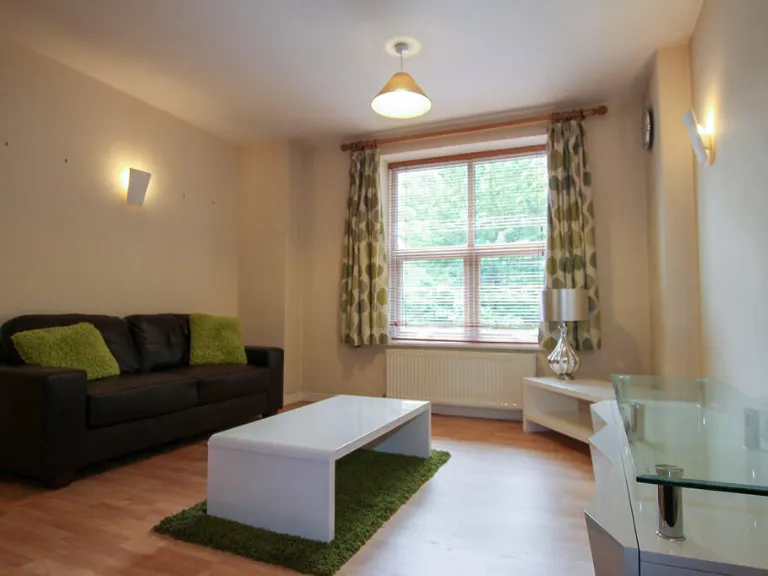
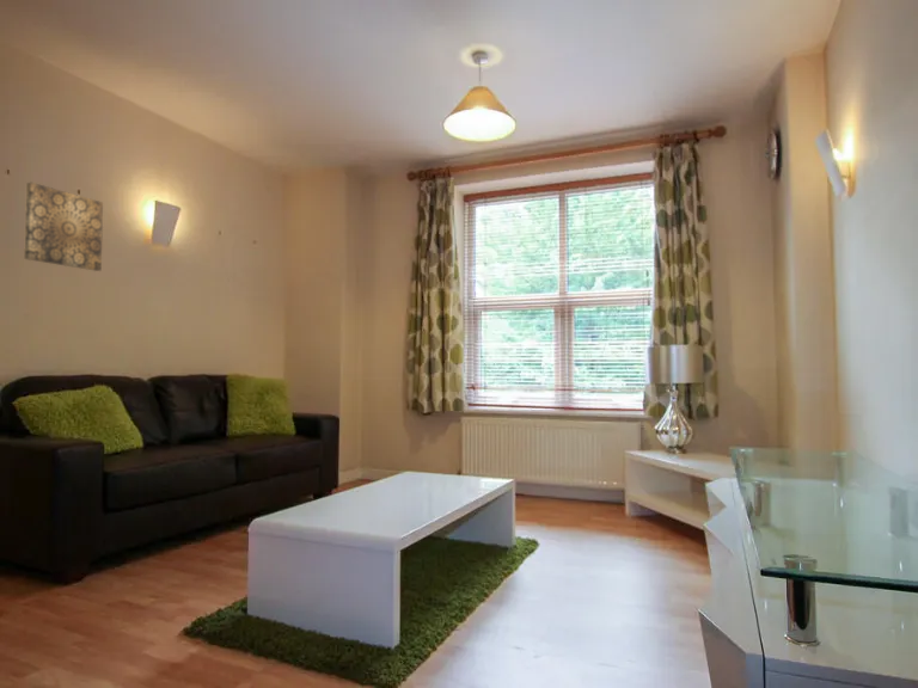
+ wall art (66, 228)
